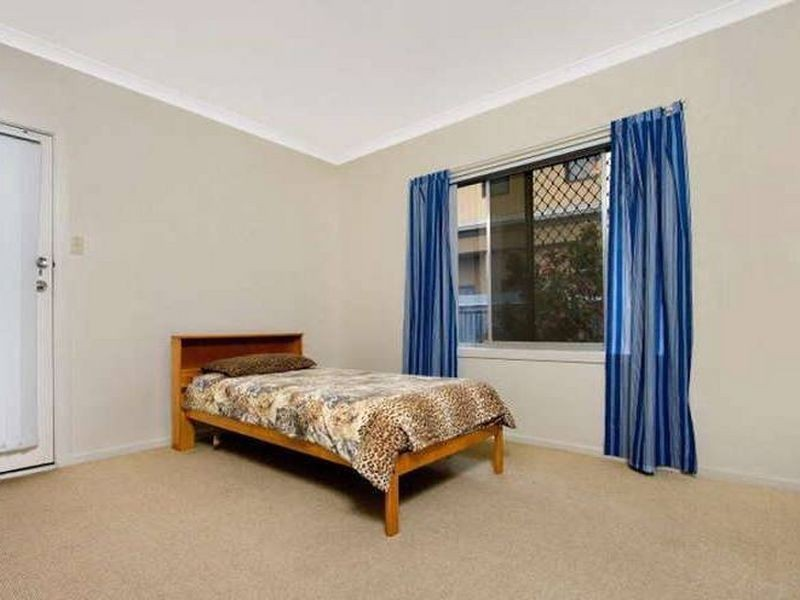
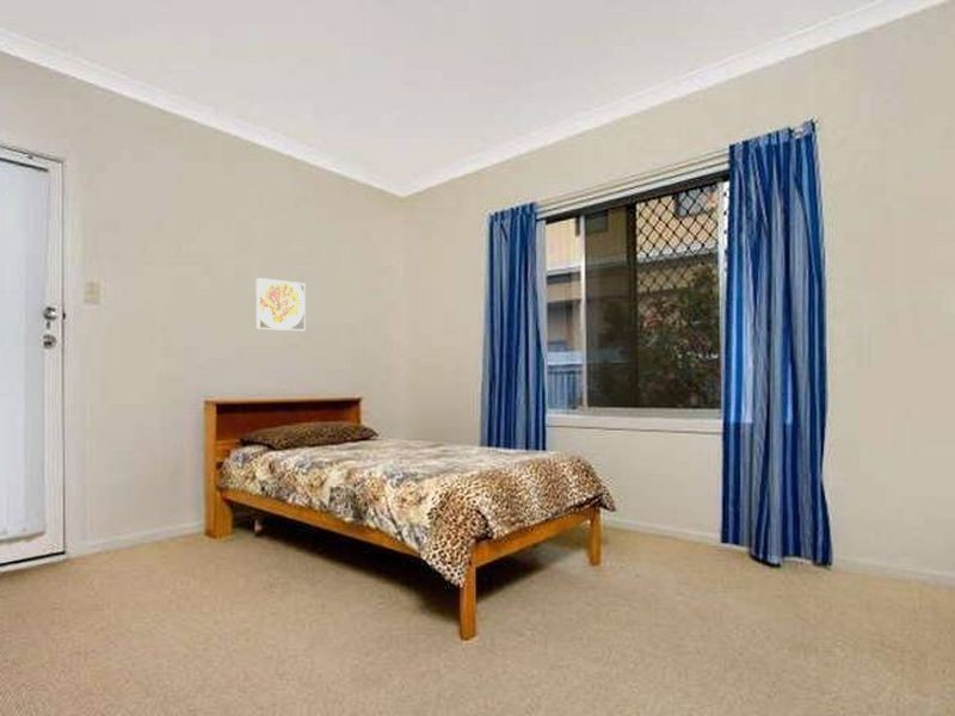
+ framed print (281, 304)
